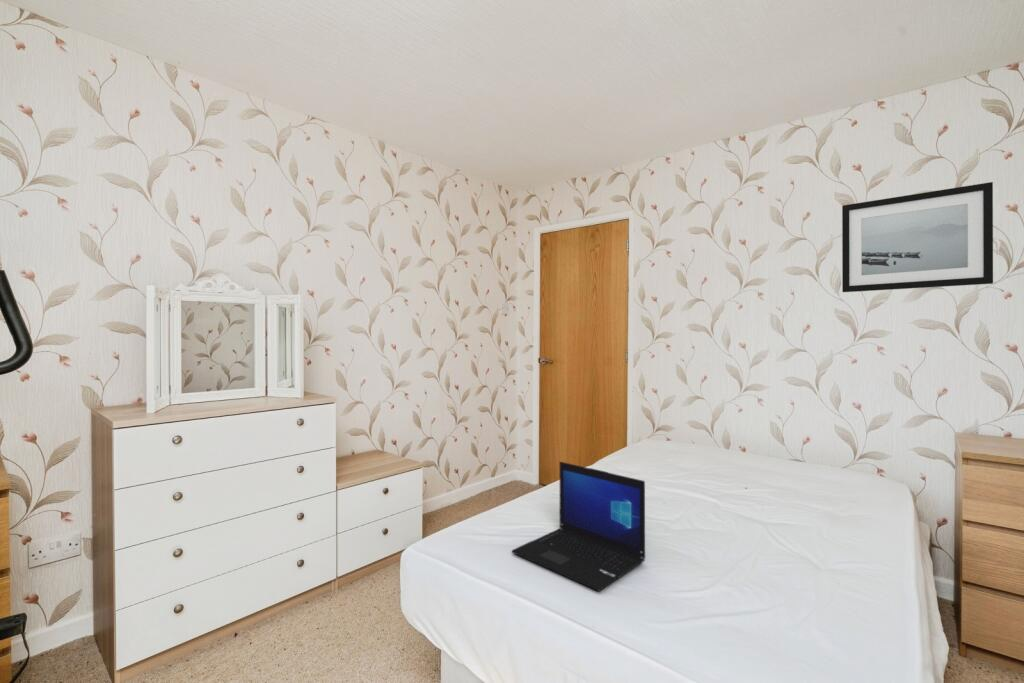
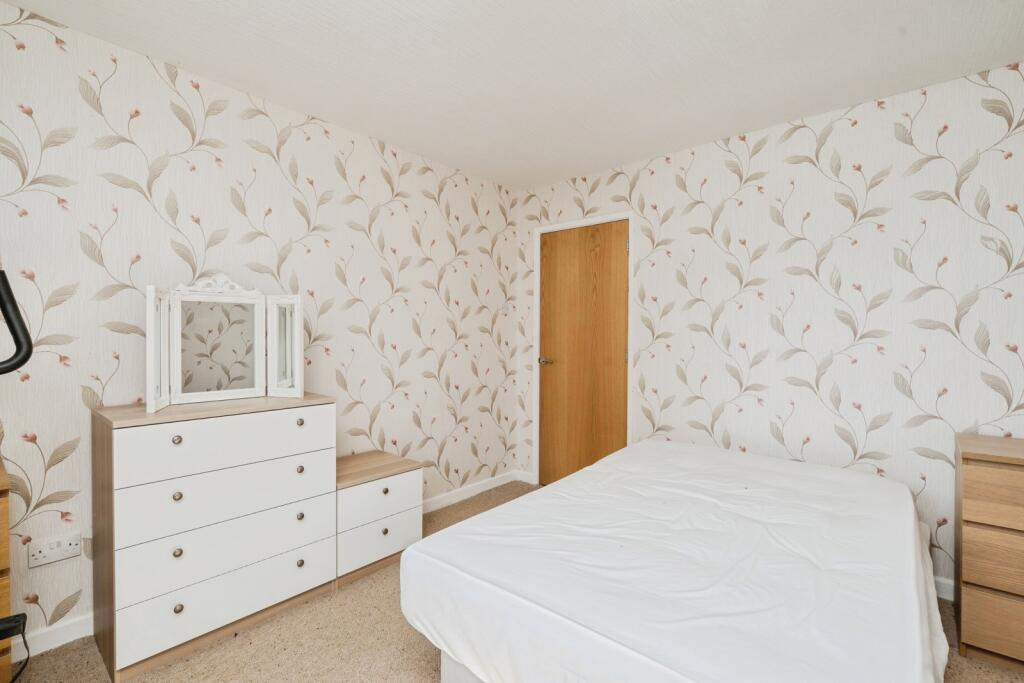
- wall art (911, 241)
- laptop (577, 517)
